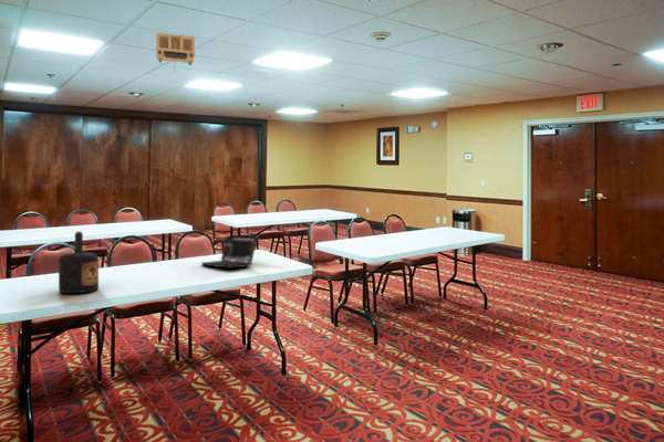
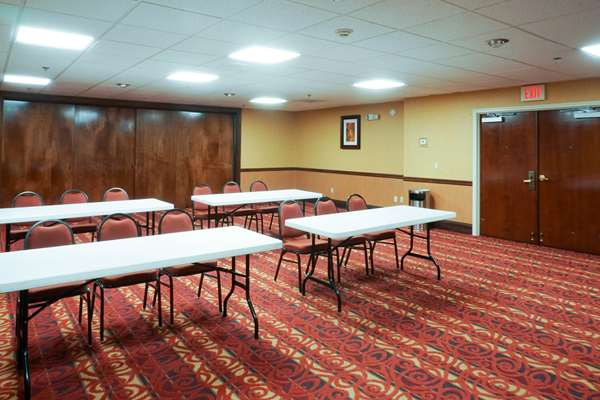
- laptop (228, 250)
- bottle (79, 261)
- projector (175, 51)
